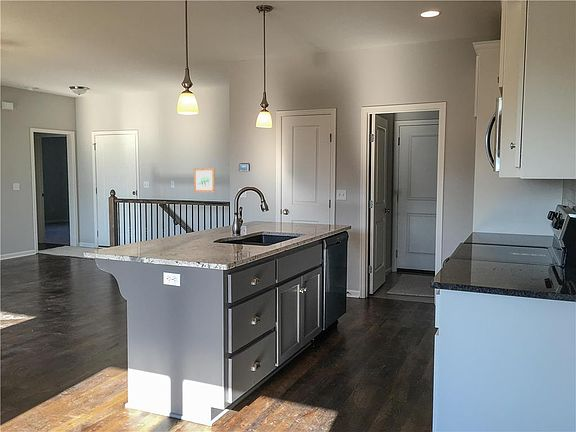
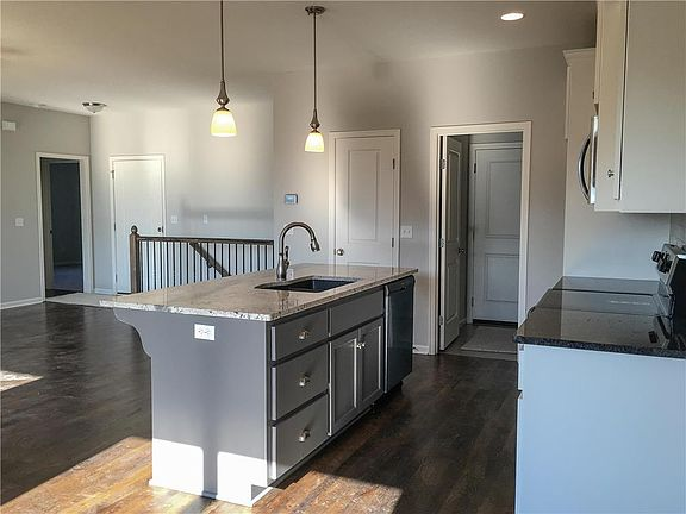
- wall art (204, 180)
